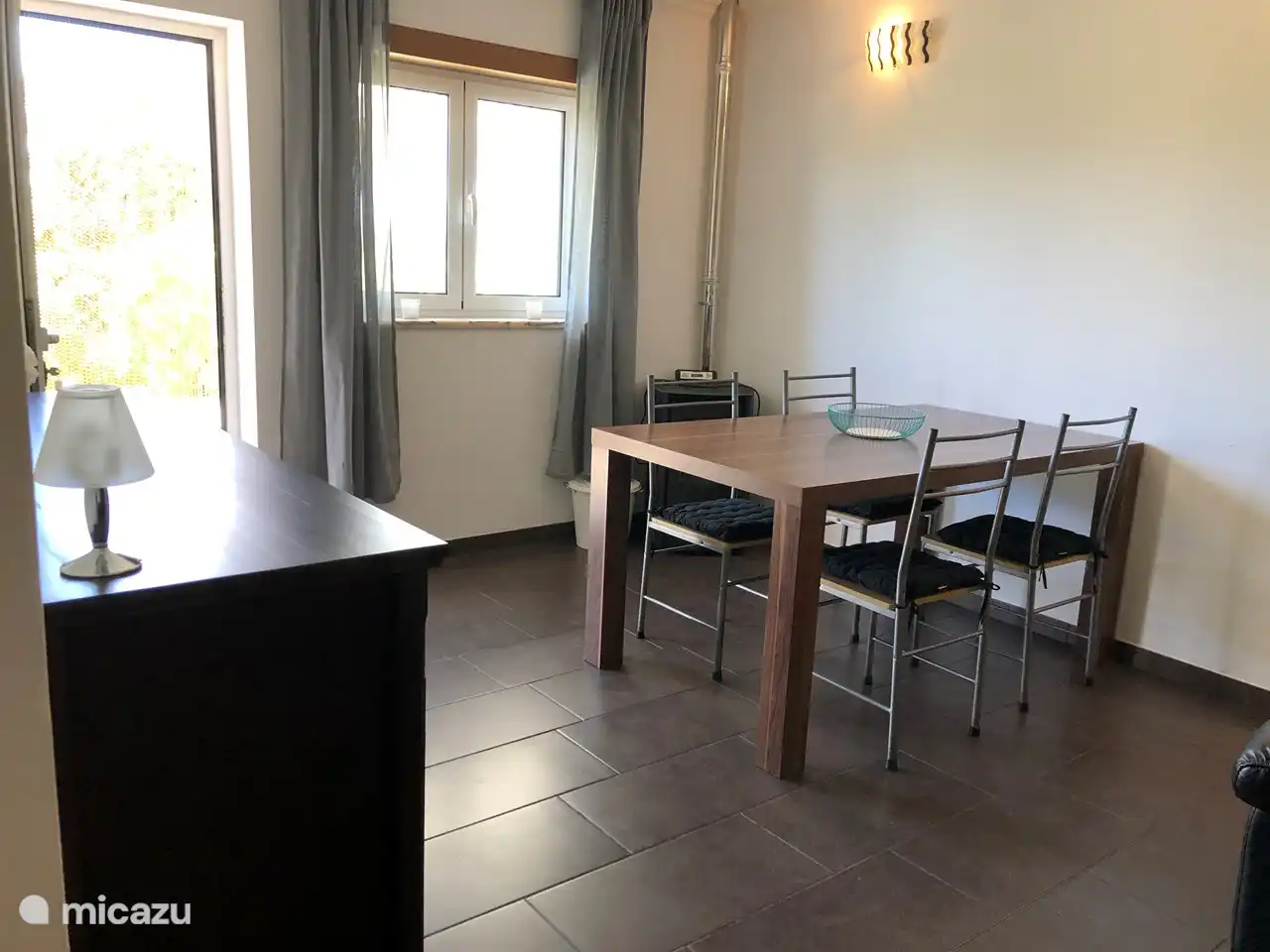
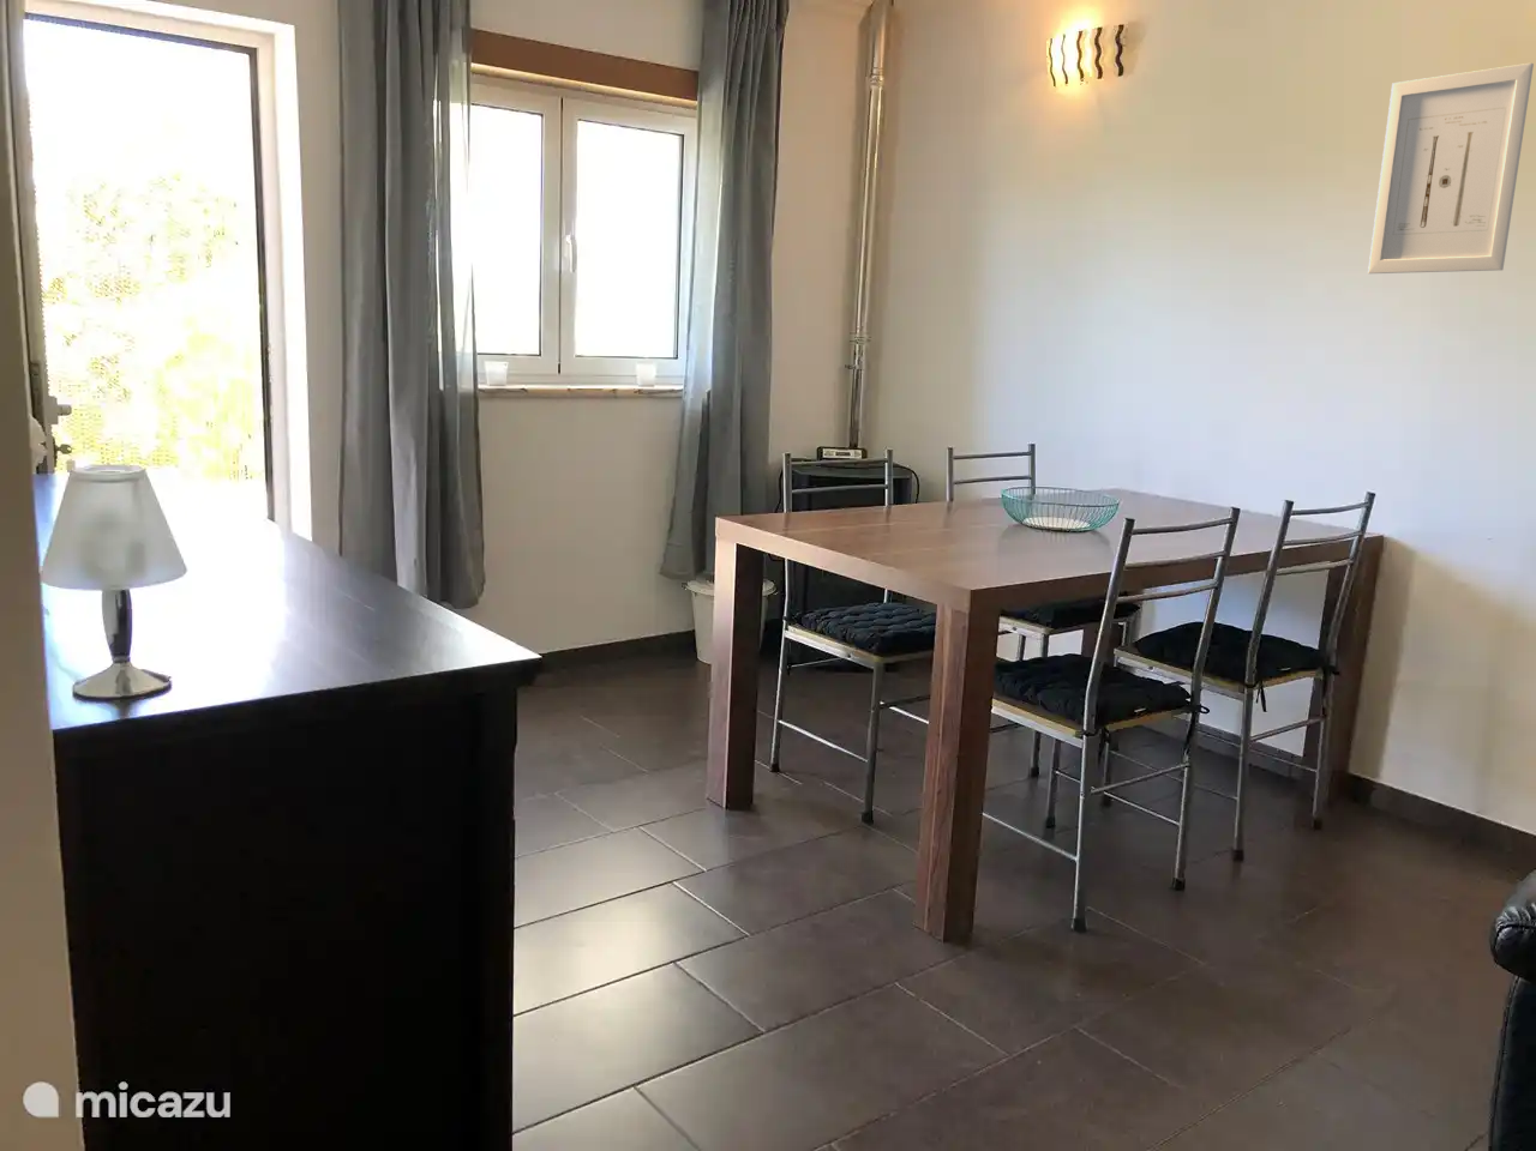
+ wall art (1447, 174)
